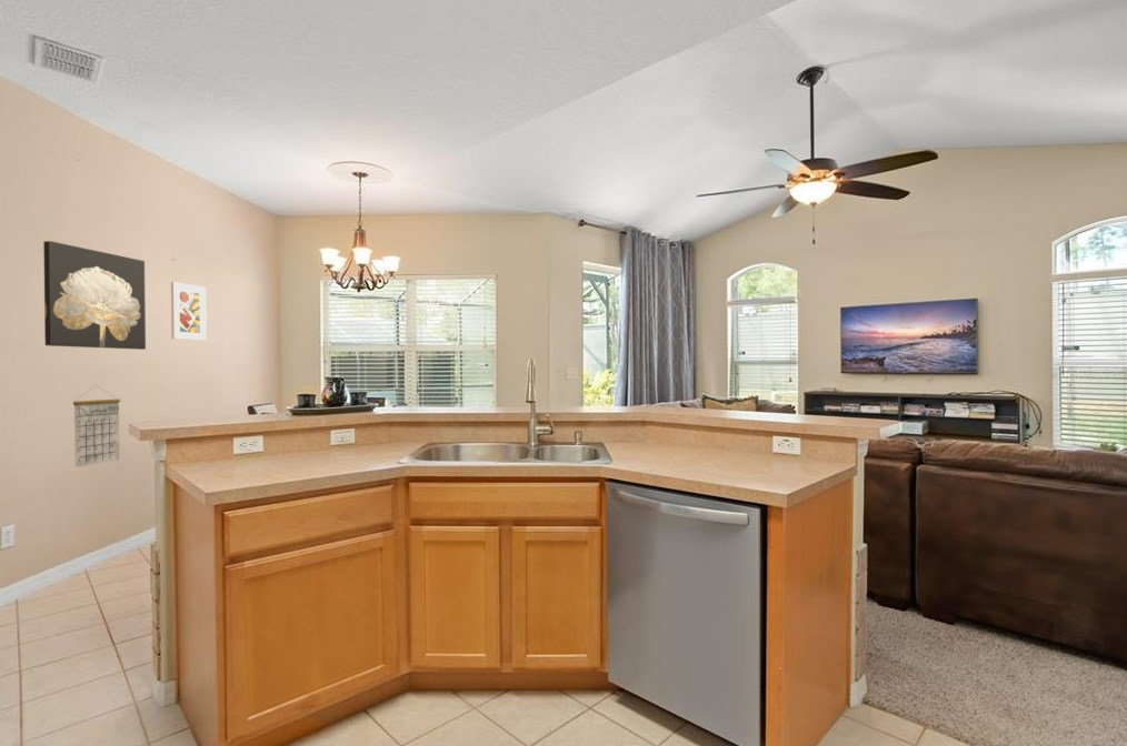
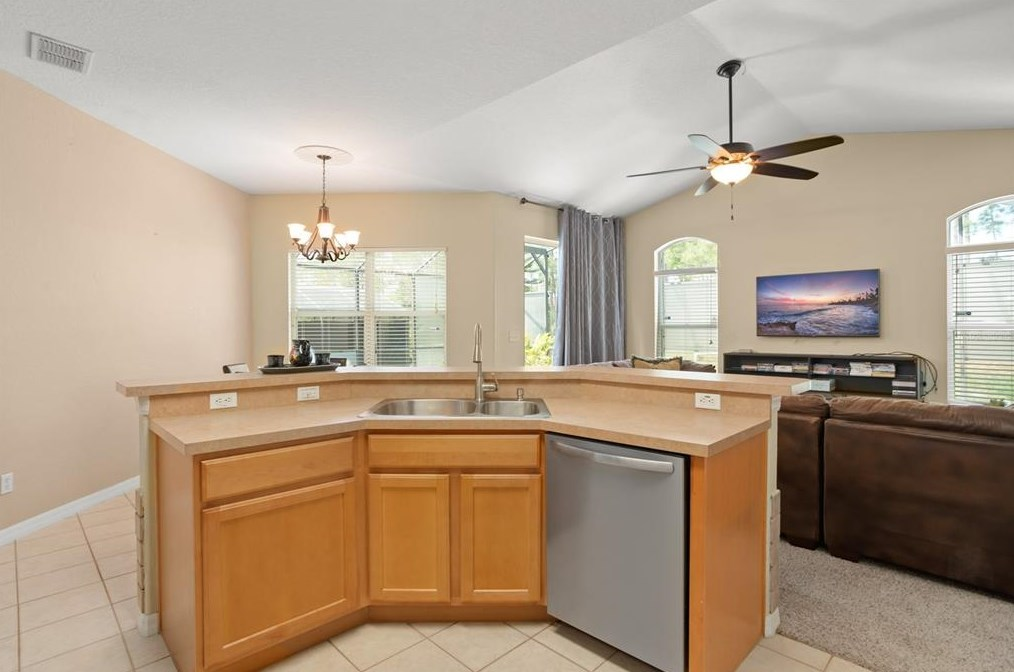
- calendar (98, 424)
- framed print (189, 312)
- wall art (98, 300)
